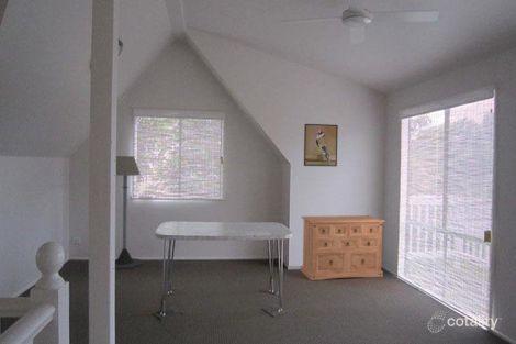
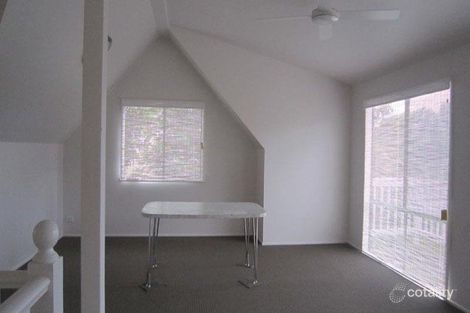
- dresser (341, 245)
- floor lamp (124, 210)
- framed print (321, 145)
